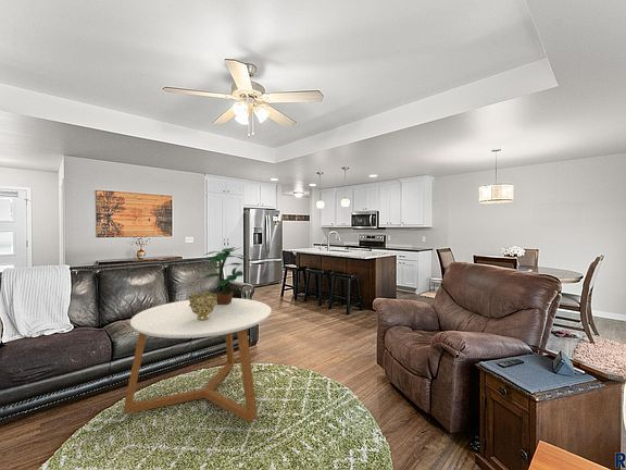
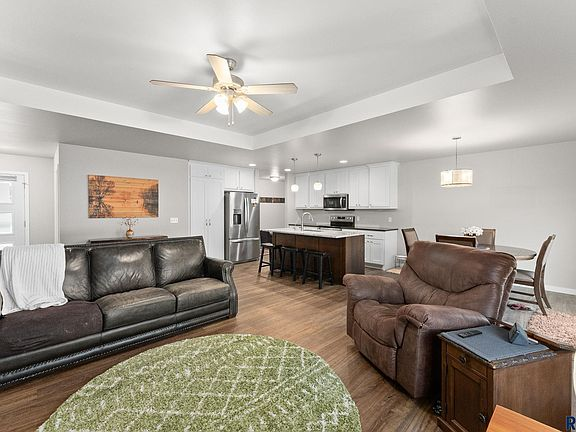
- potted plant (227, 275)
- decorative bowl (202, 306)
- coffee table (205, 336)
